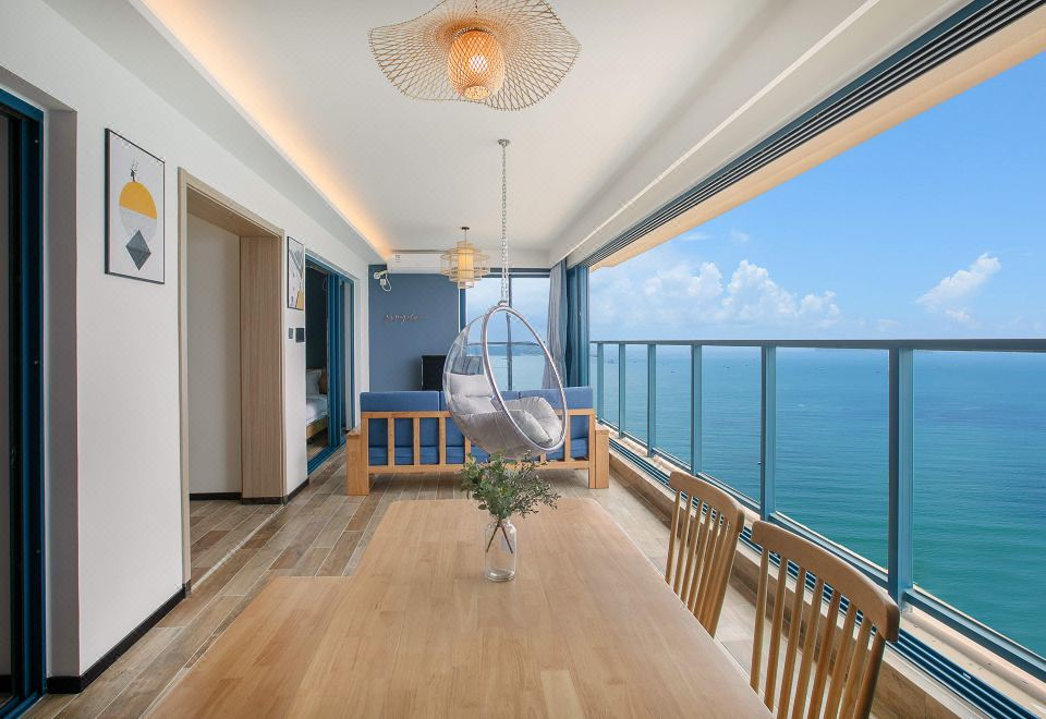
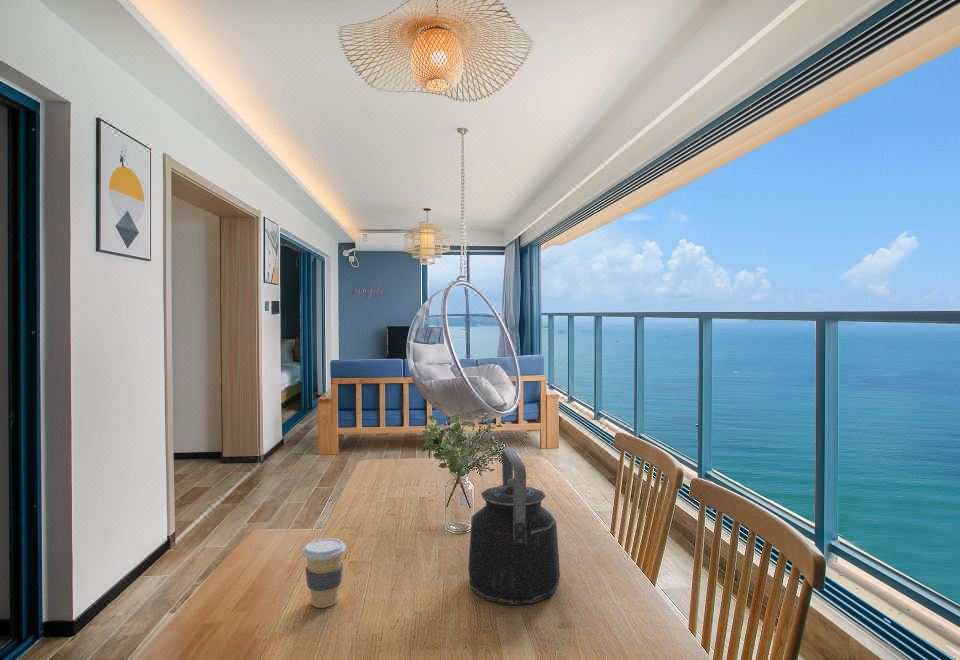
+ coffee cup (324, 573)
+ kettle (510, 512)
